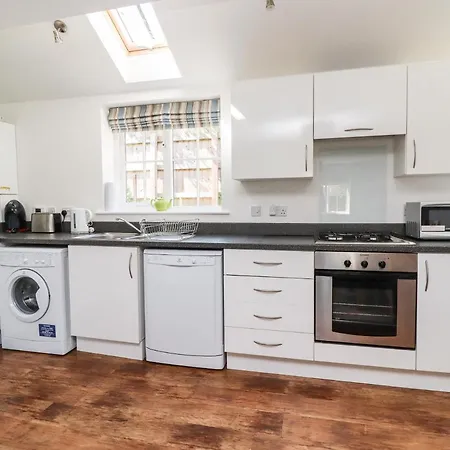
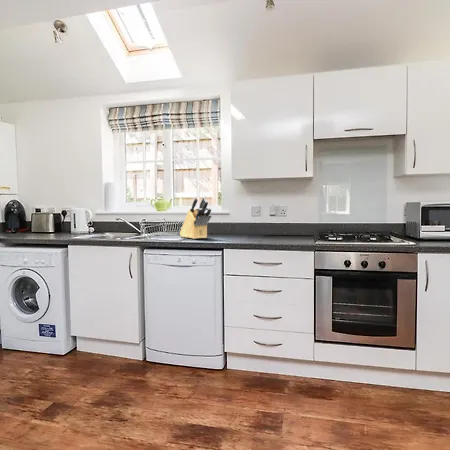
+ knife block (195, 217)
